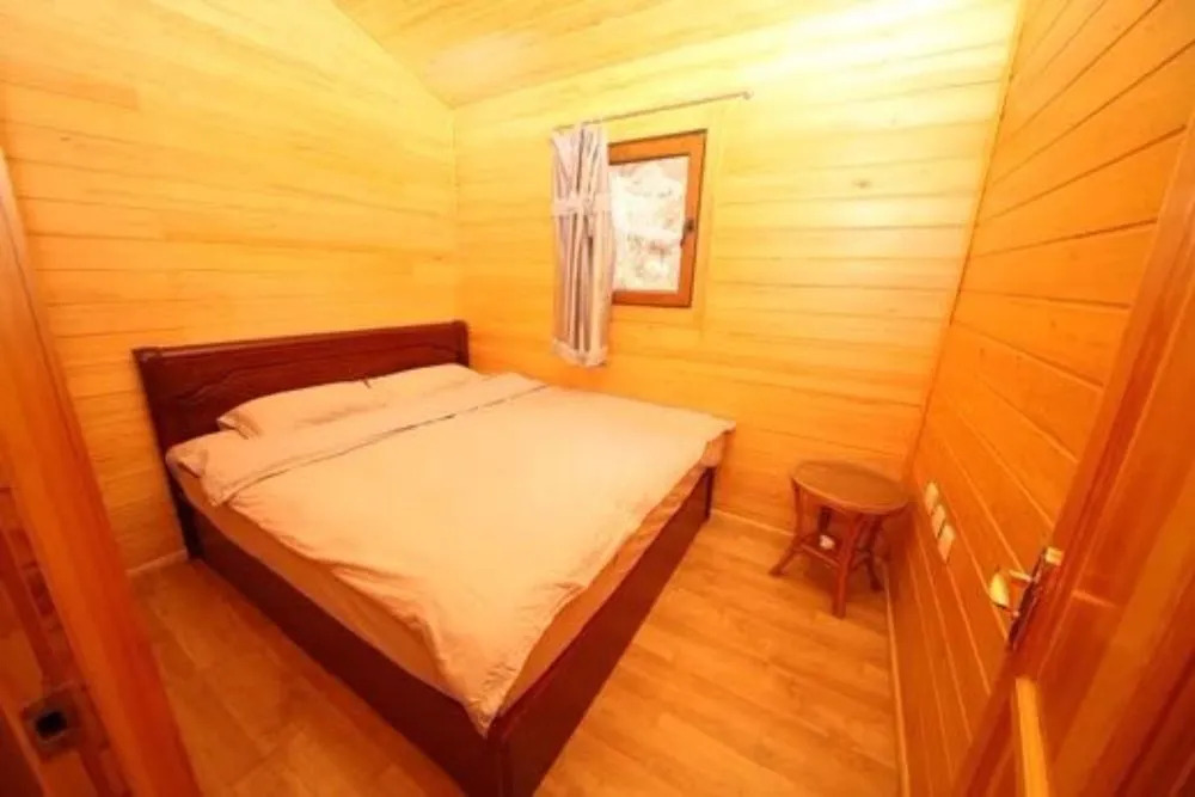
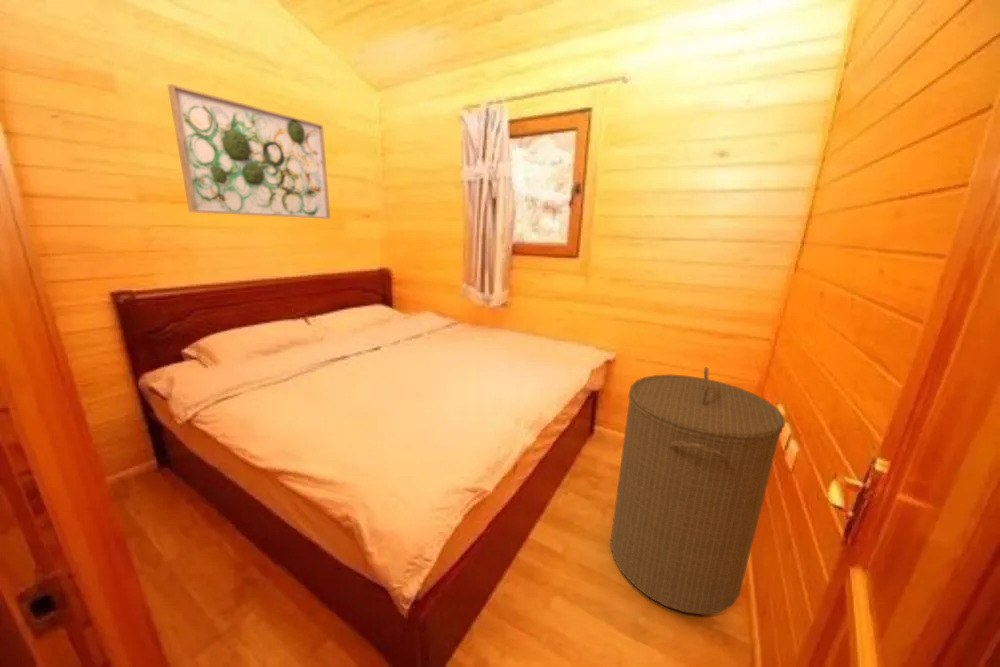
+ laundry hamper (687, 471)
+ wall art (264, 163)
